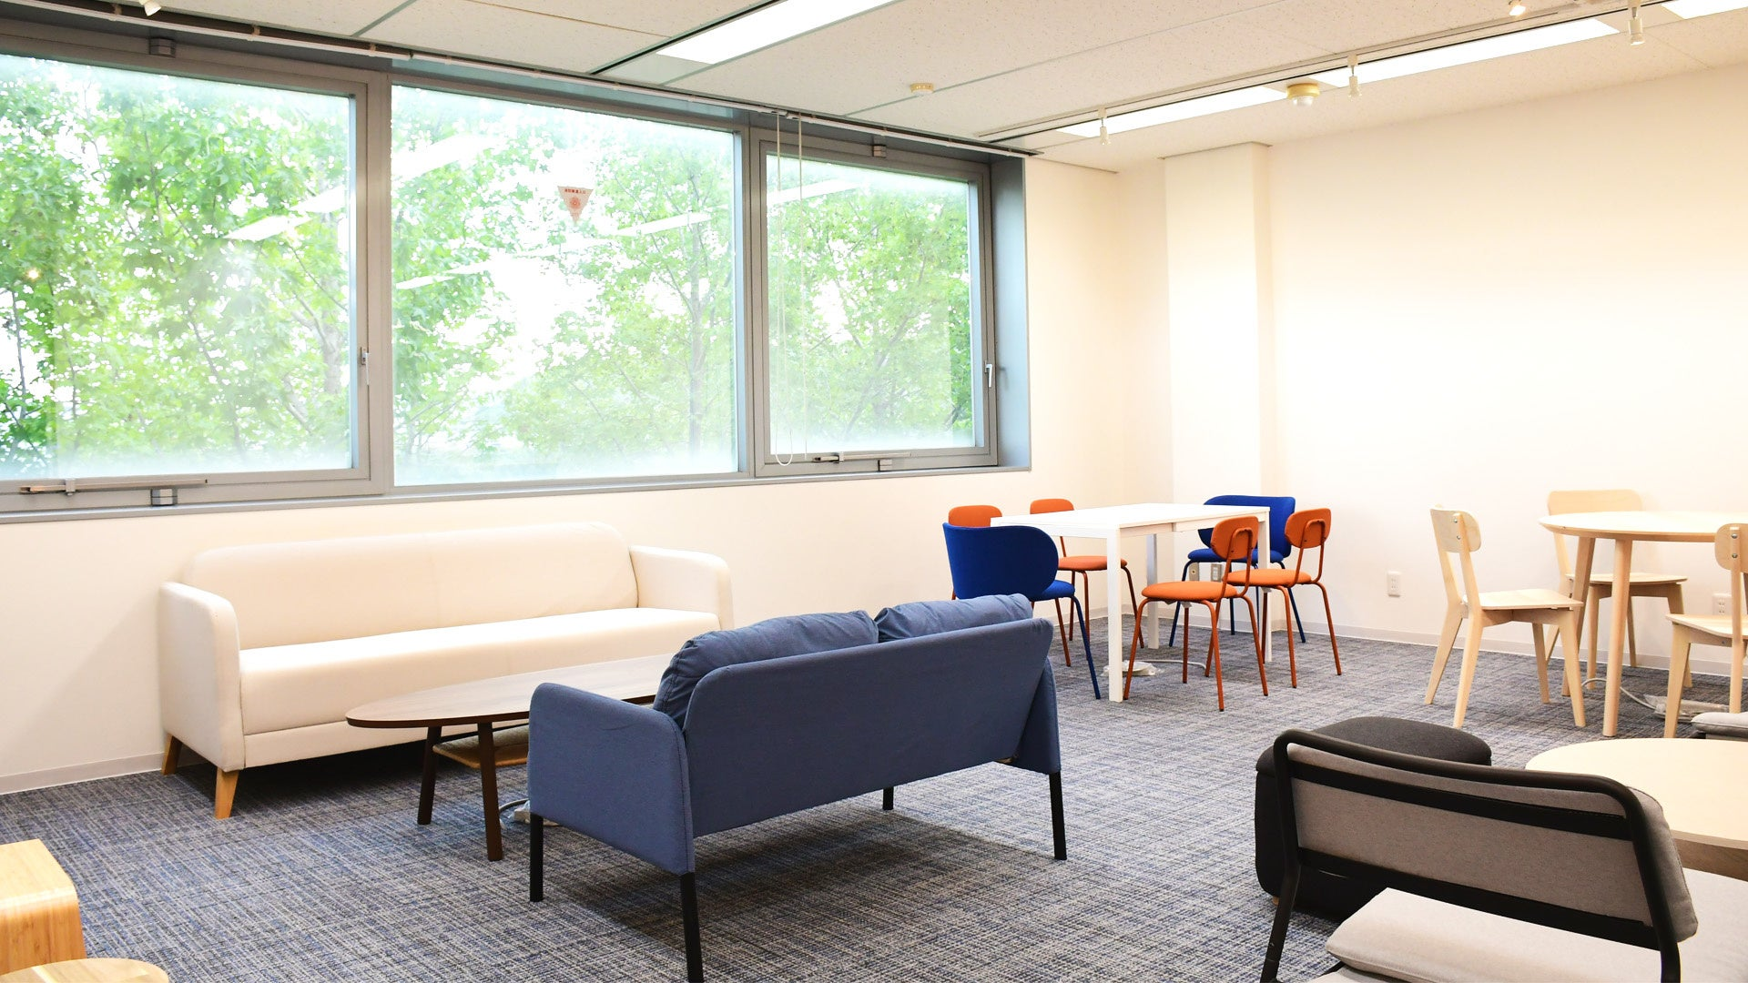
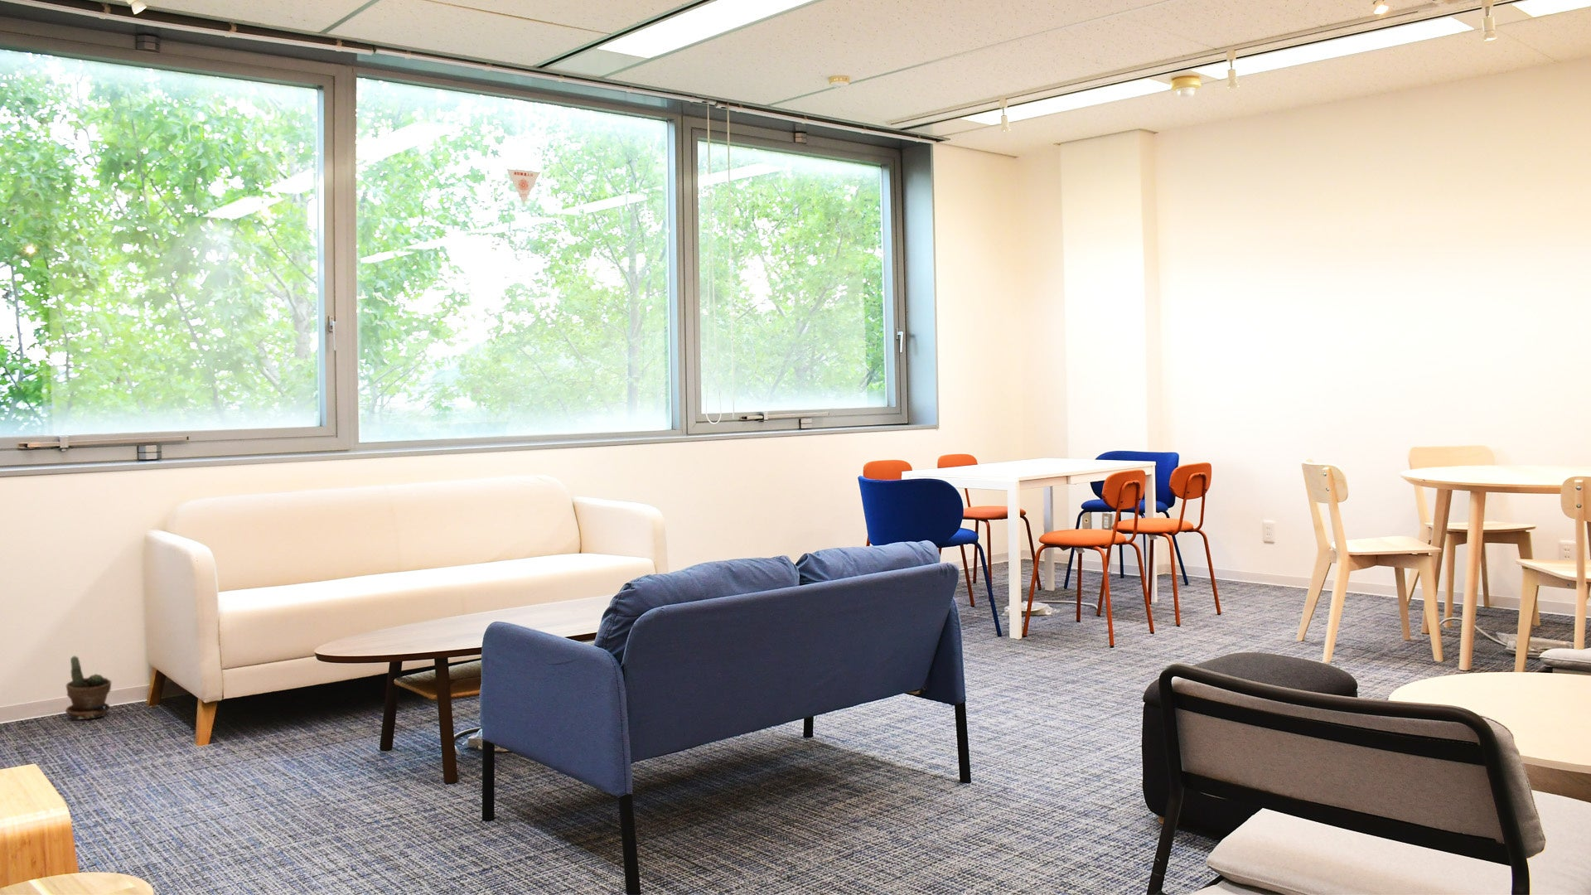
+ potted plant (87, 684)
